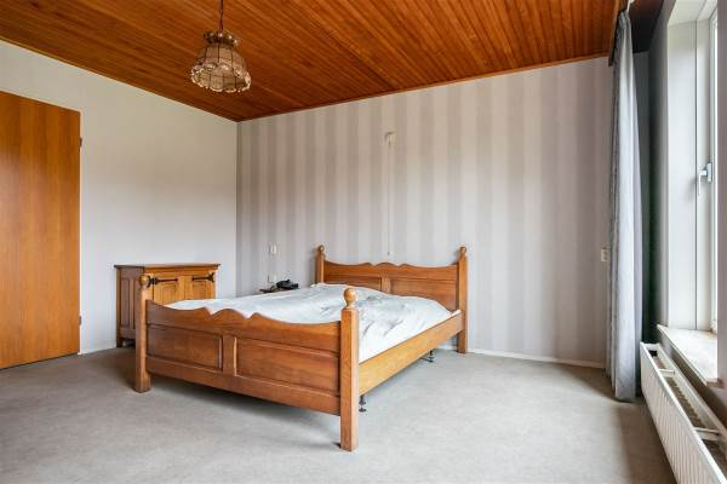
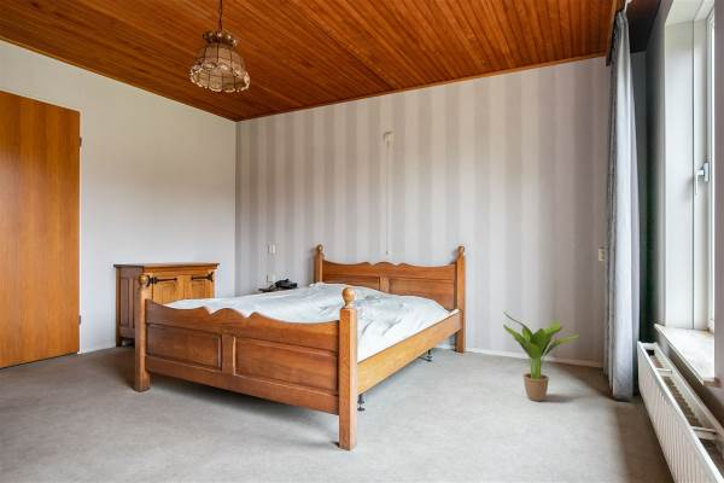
+ potted plant (537, 356)
